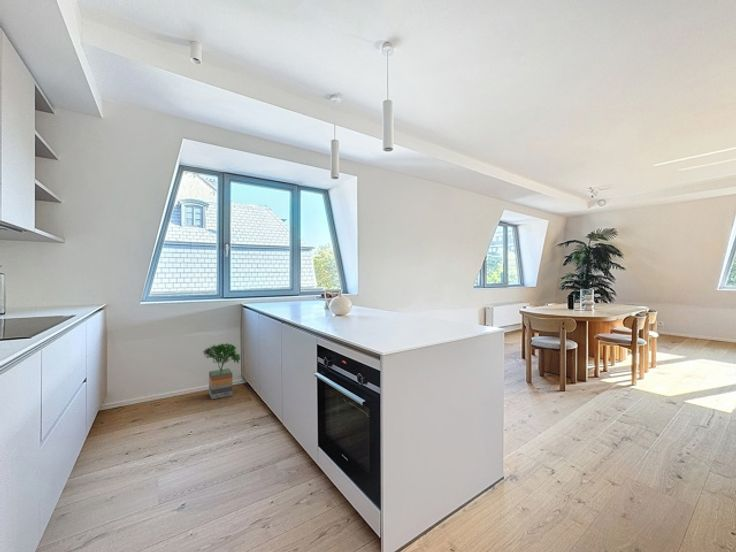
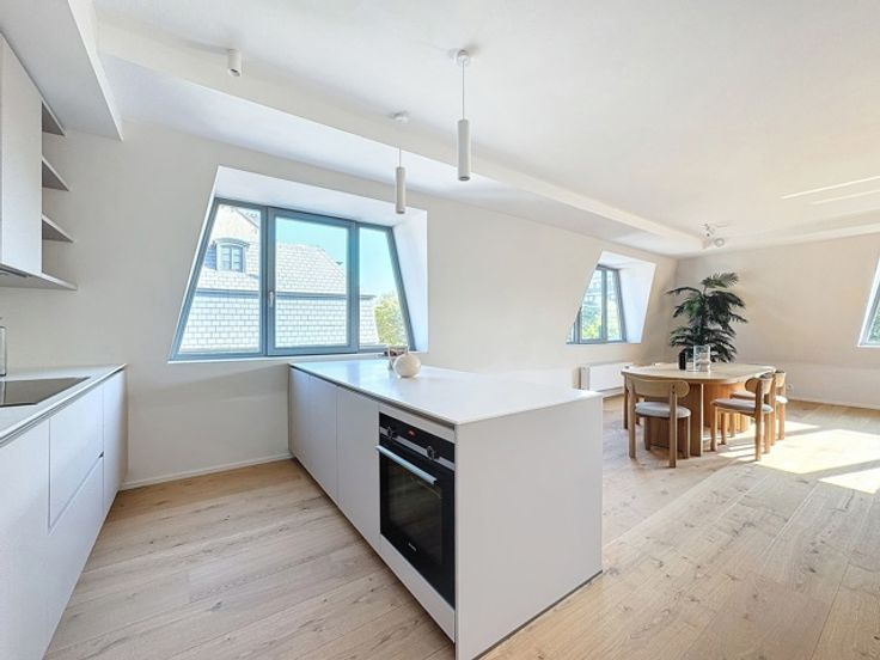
- potted tree (221, 368)
